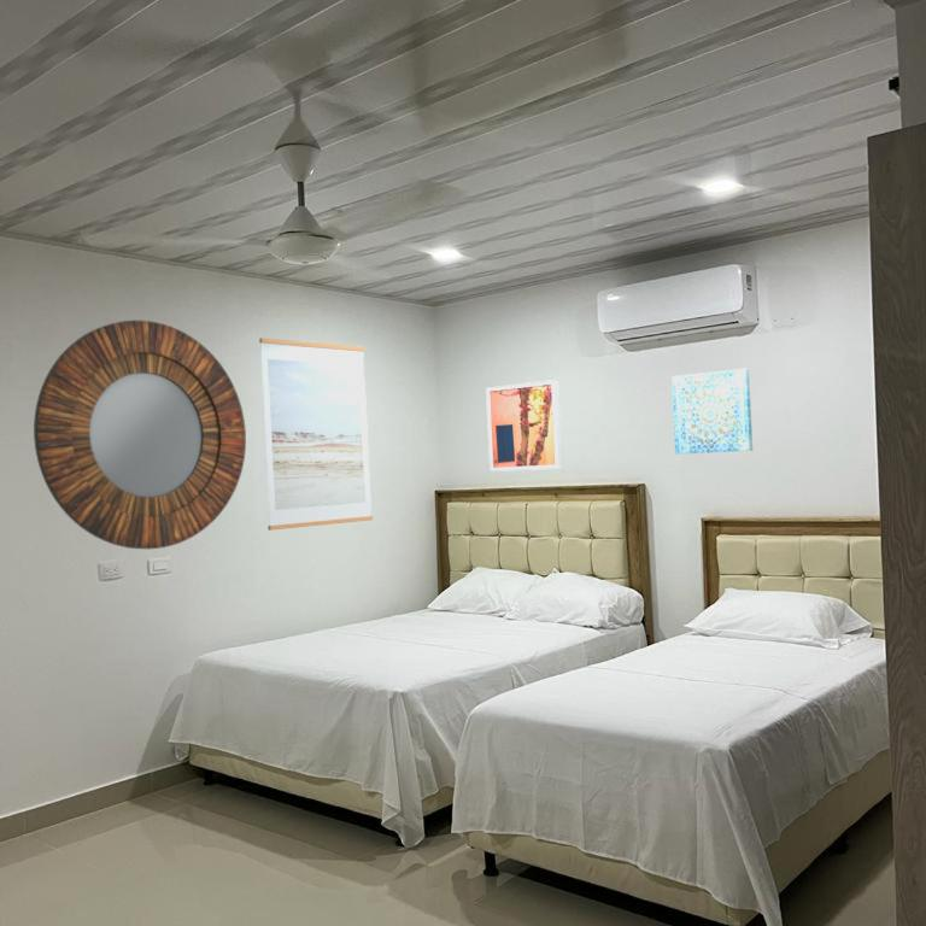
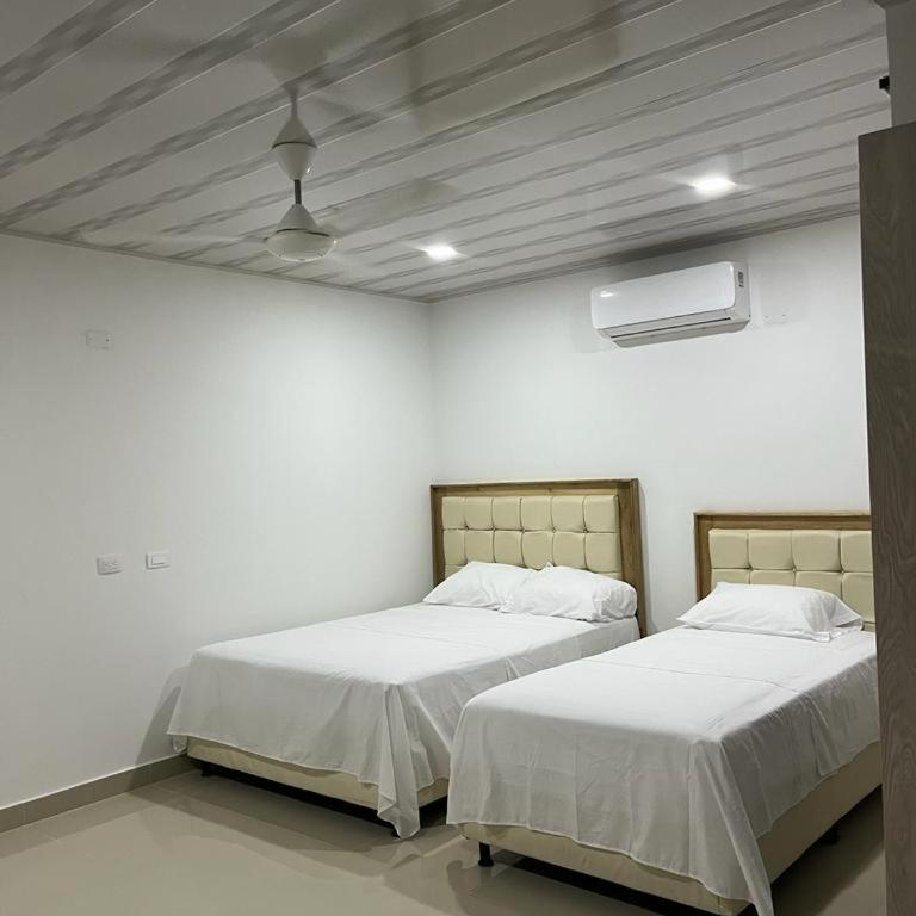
- home mirror (148, 434)
- wall art (522, 427)
- wall art (710, 412)
- wall art (318, 433)
